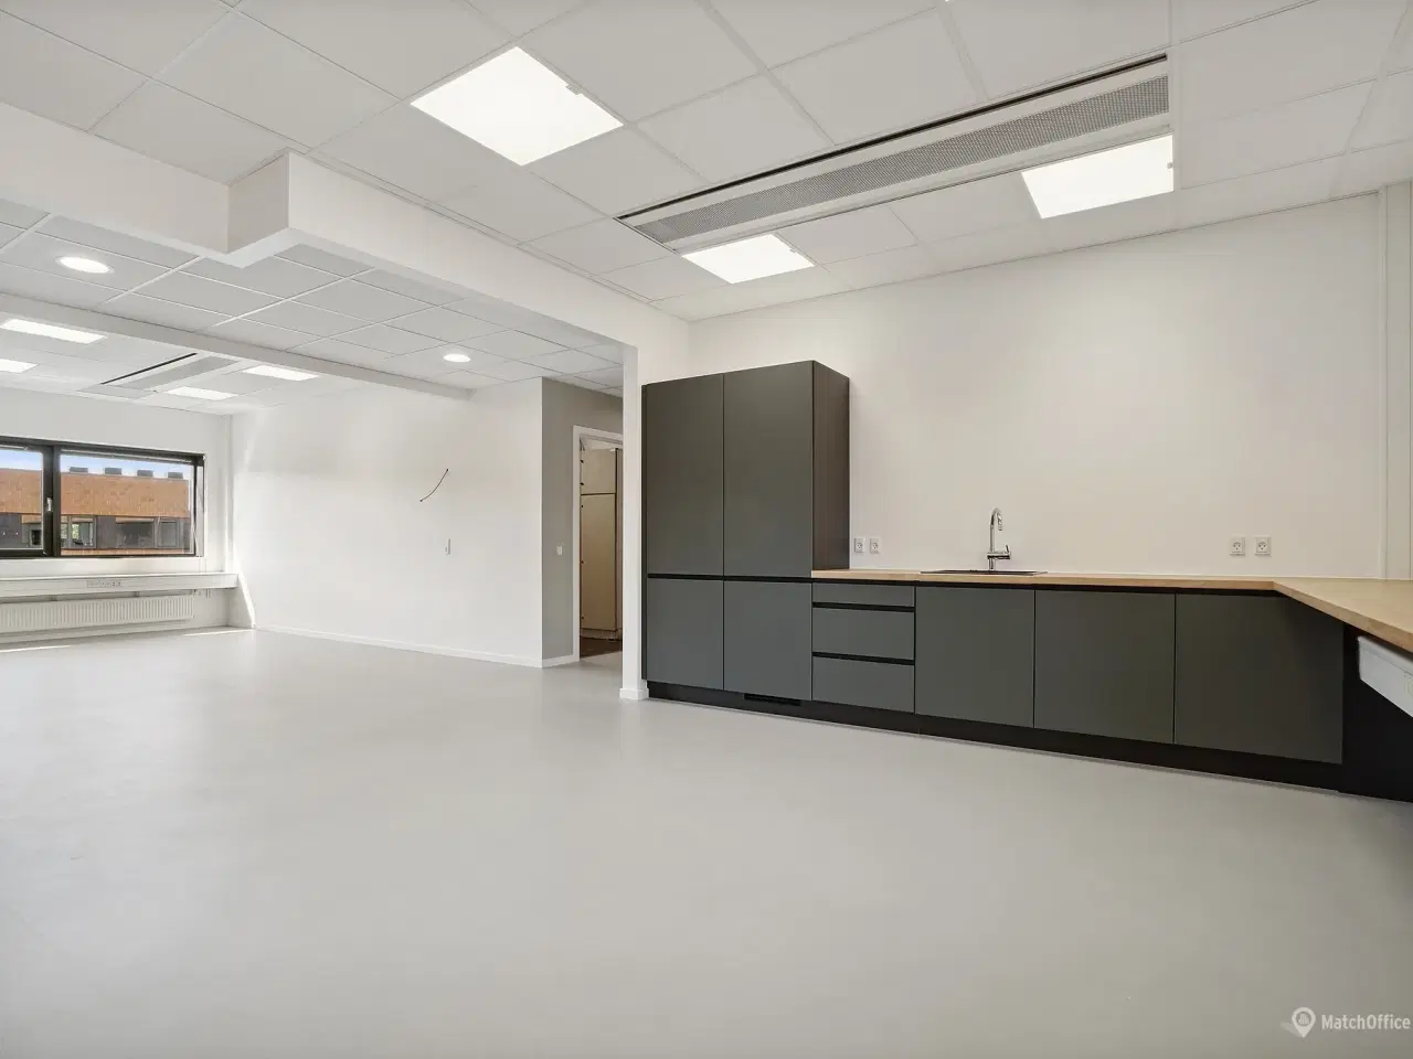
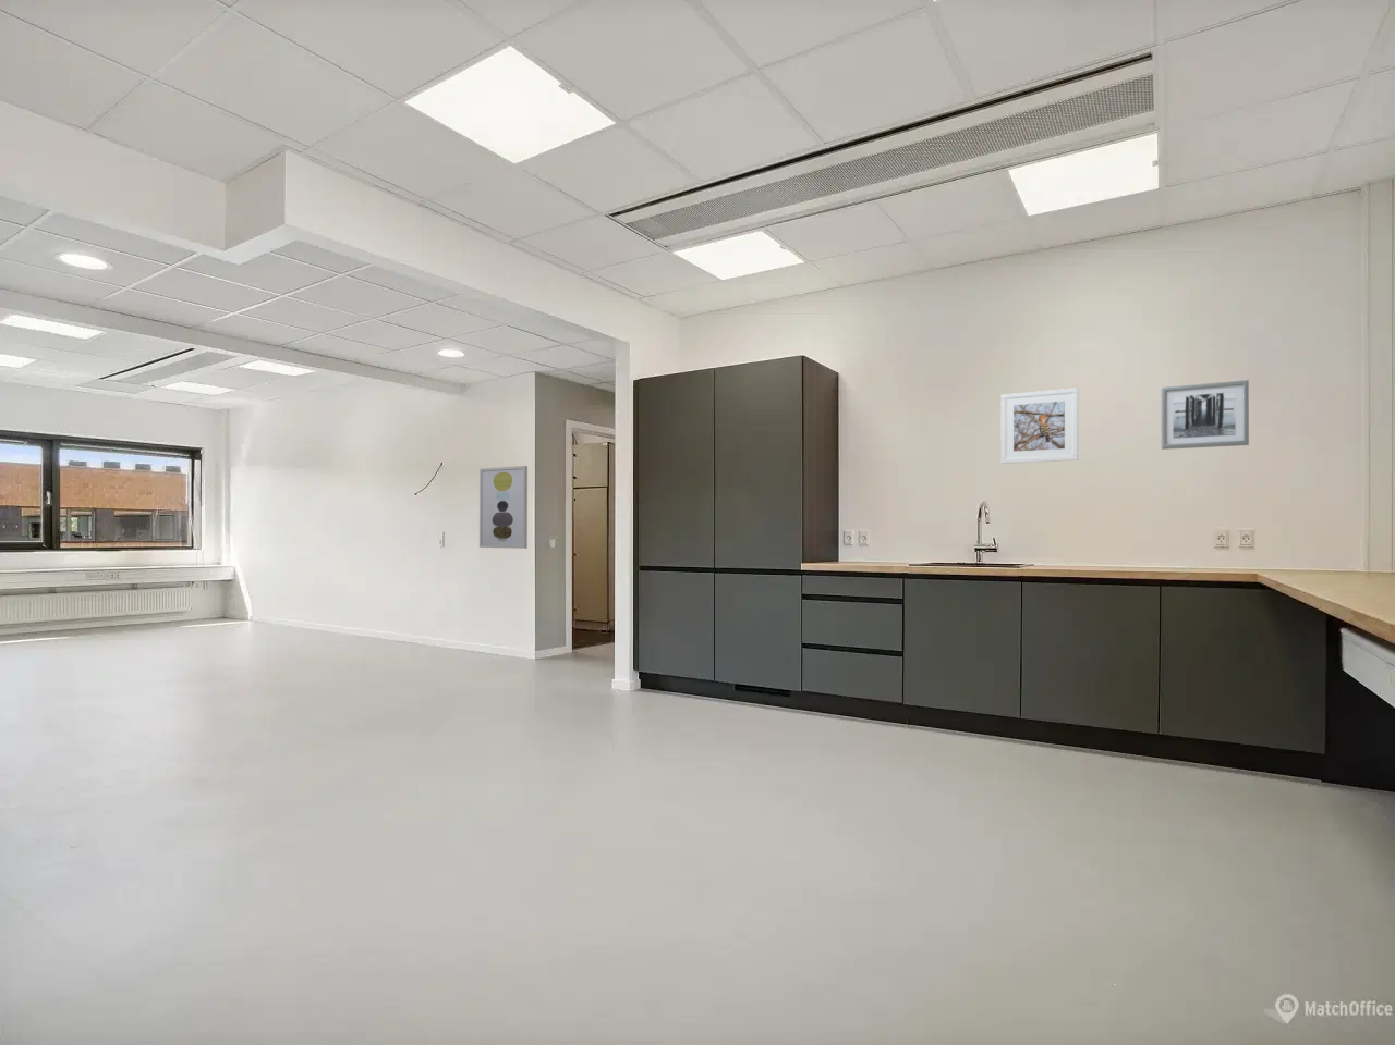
+ wall art (501, 507)
+ wall art (1203, 415)
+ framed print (1039, 427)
